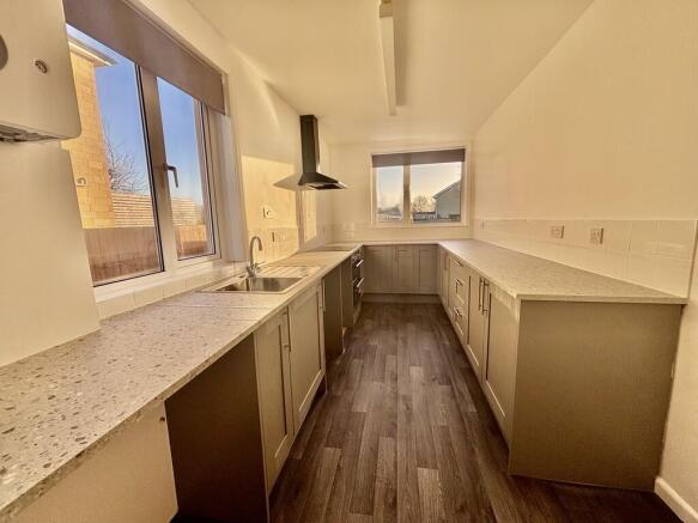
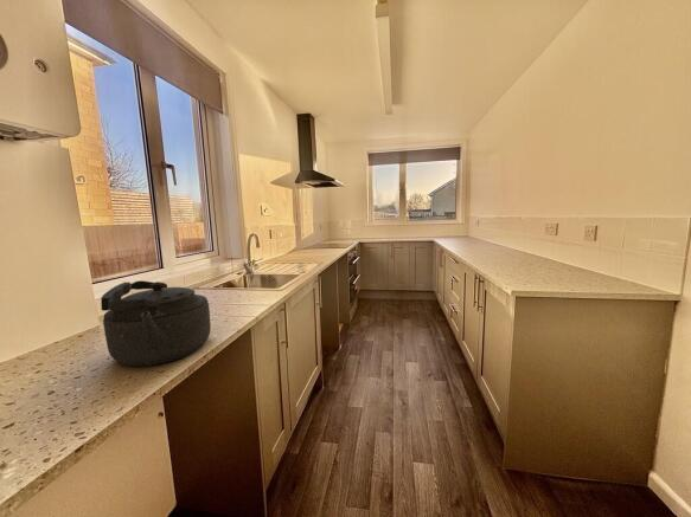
+ kettle (158, 316)
